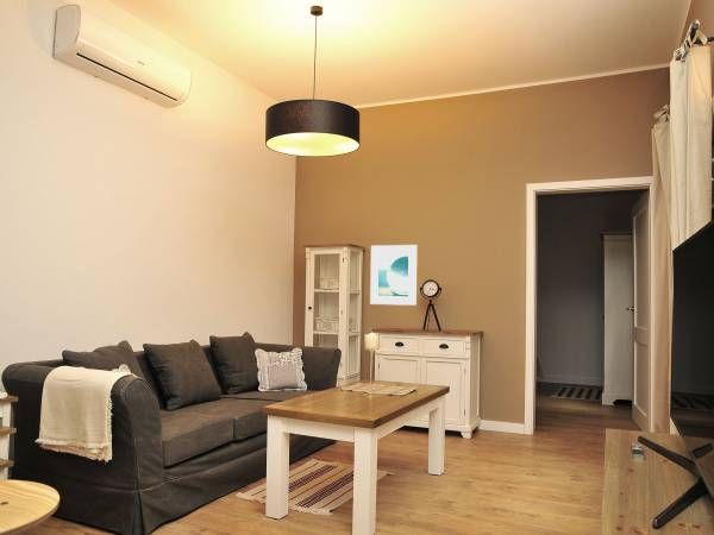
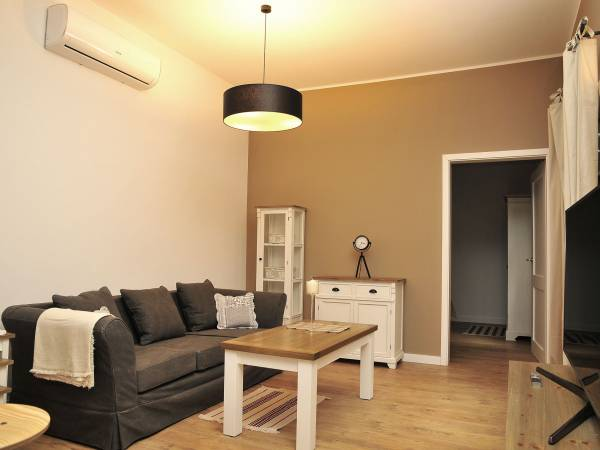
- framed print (393, 275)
